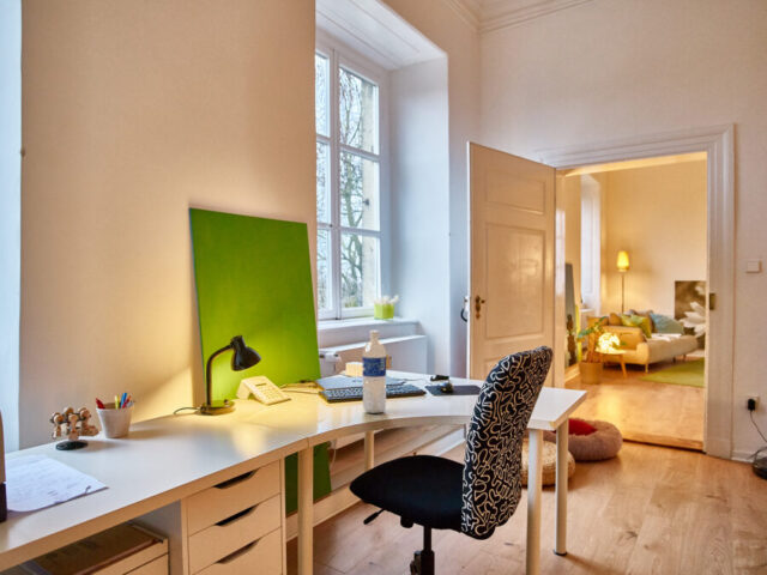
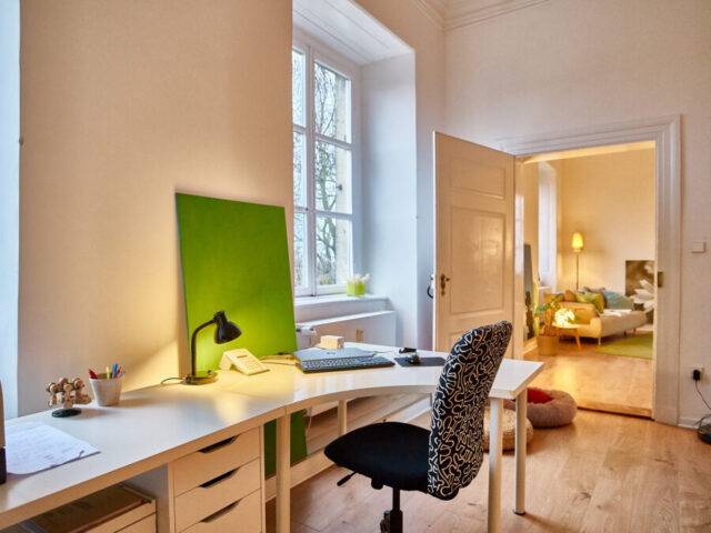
- water bottle (374, 370)
